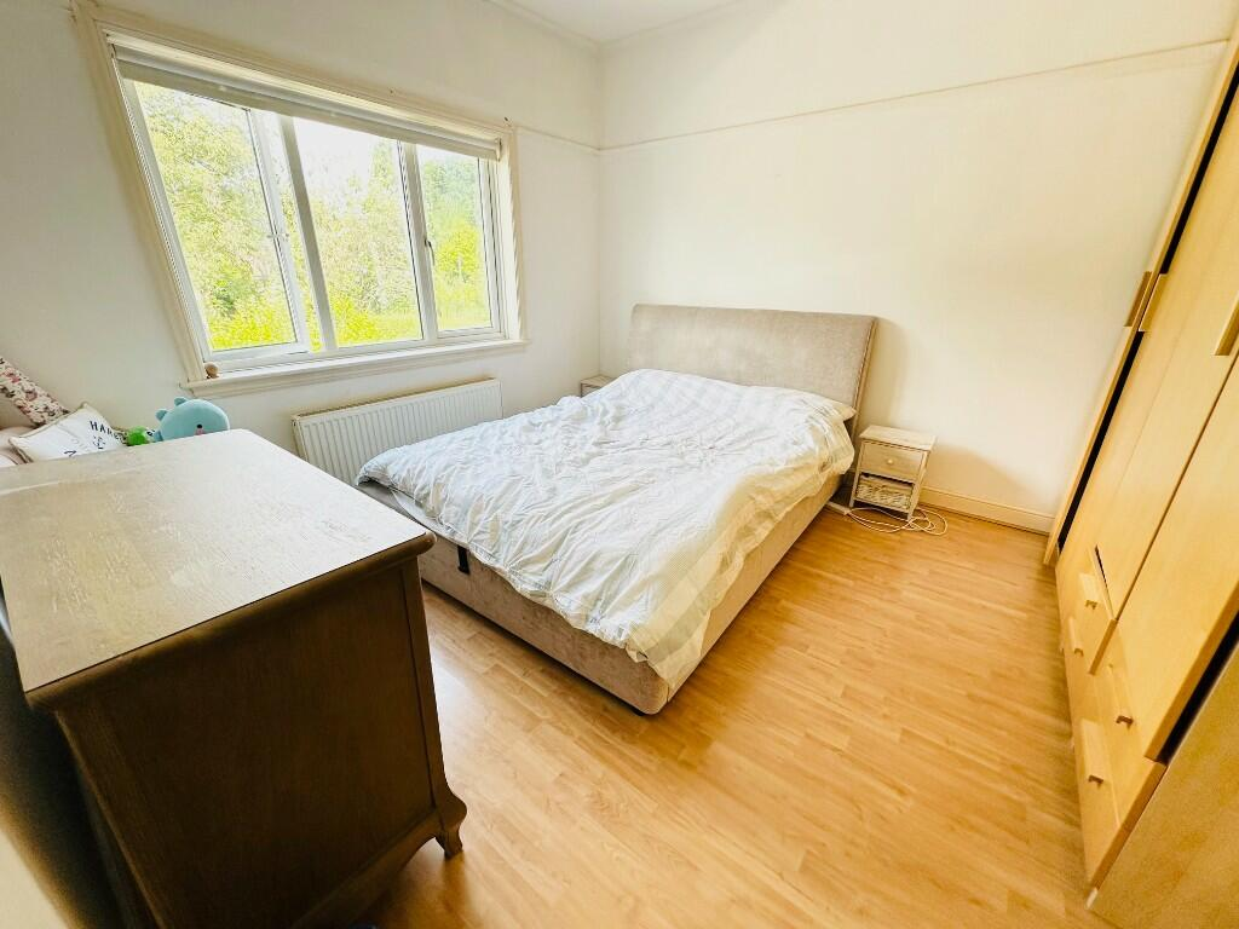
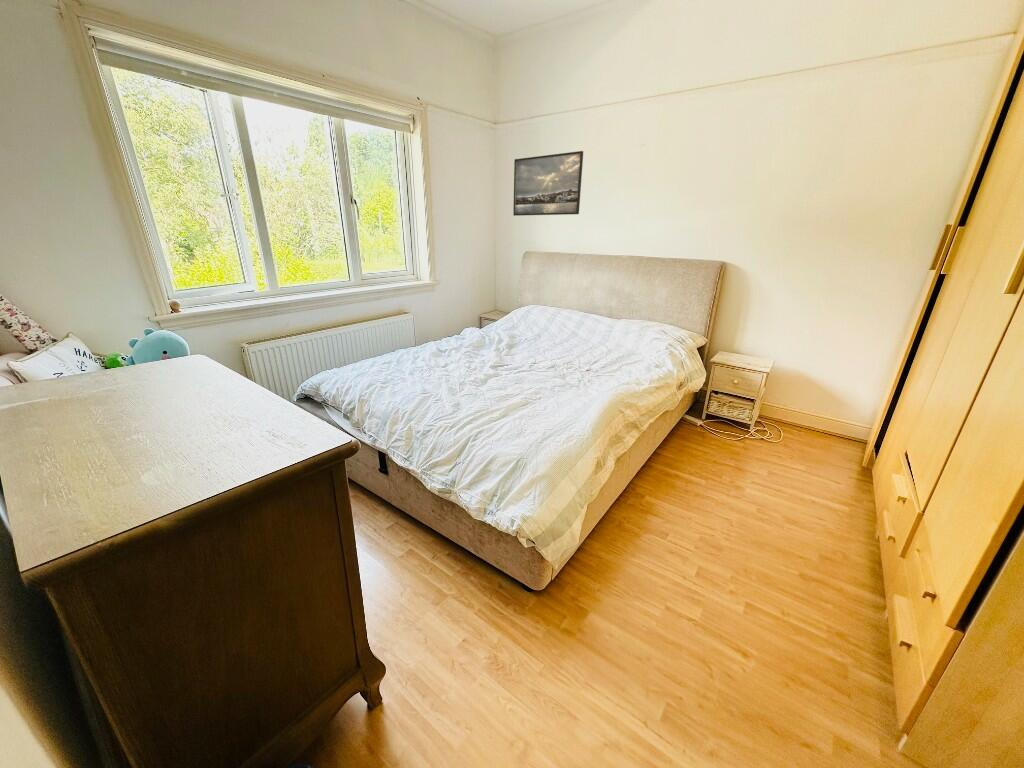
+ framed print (545, 185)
